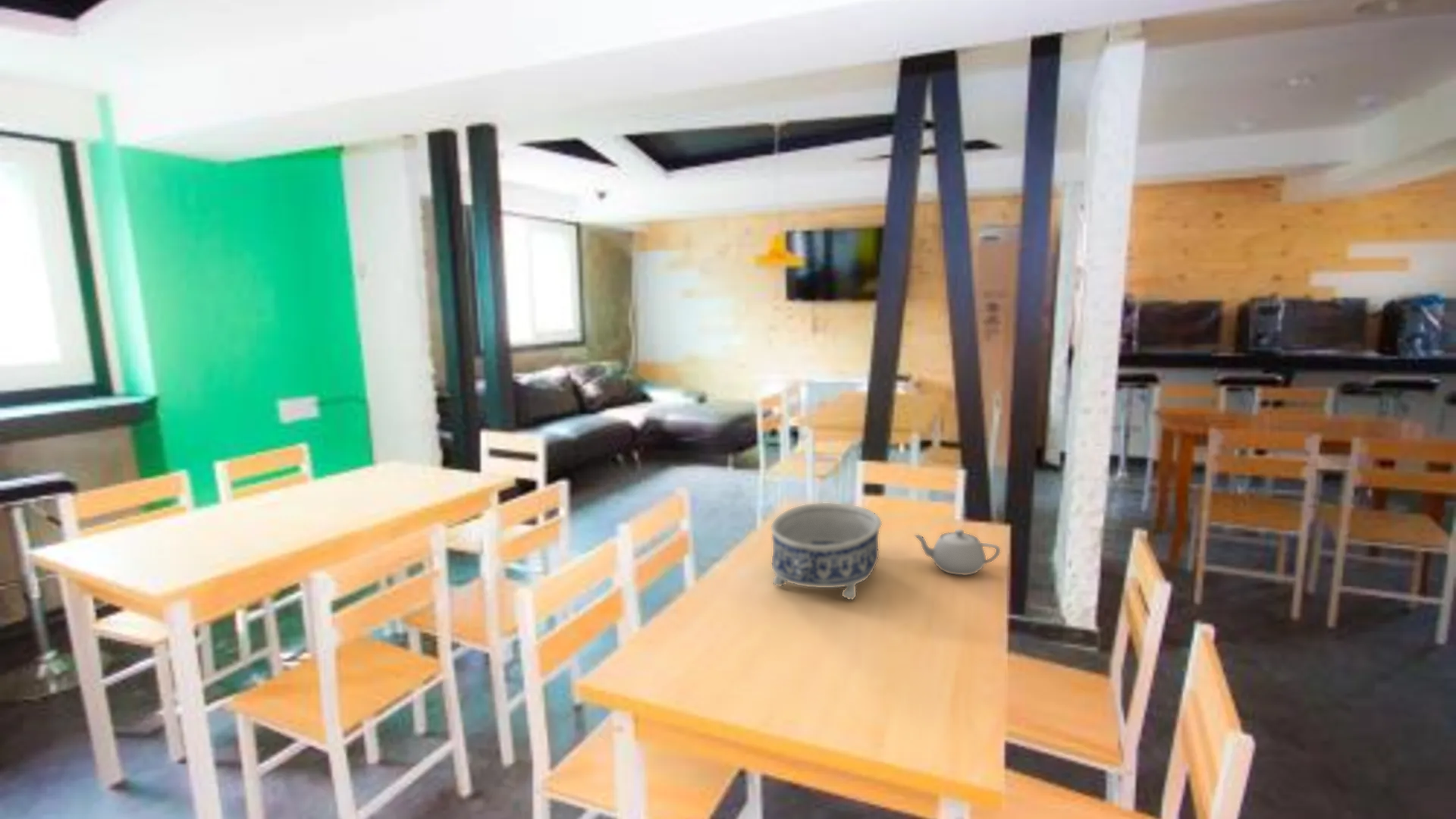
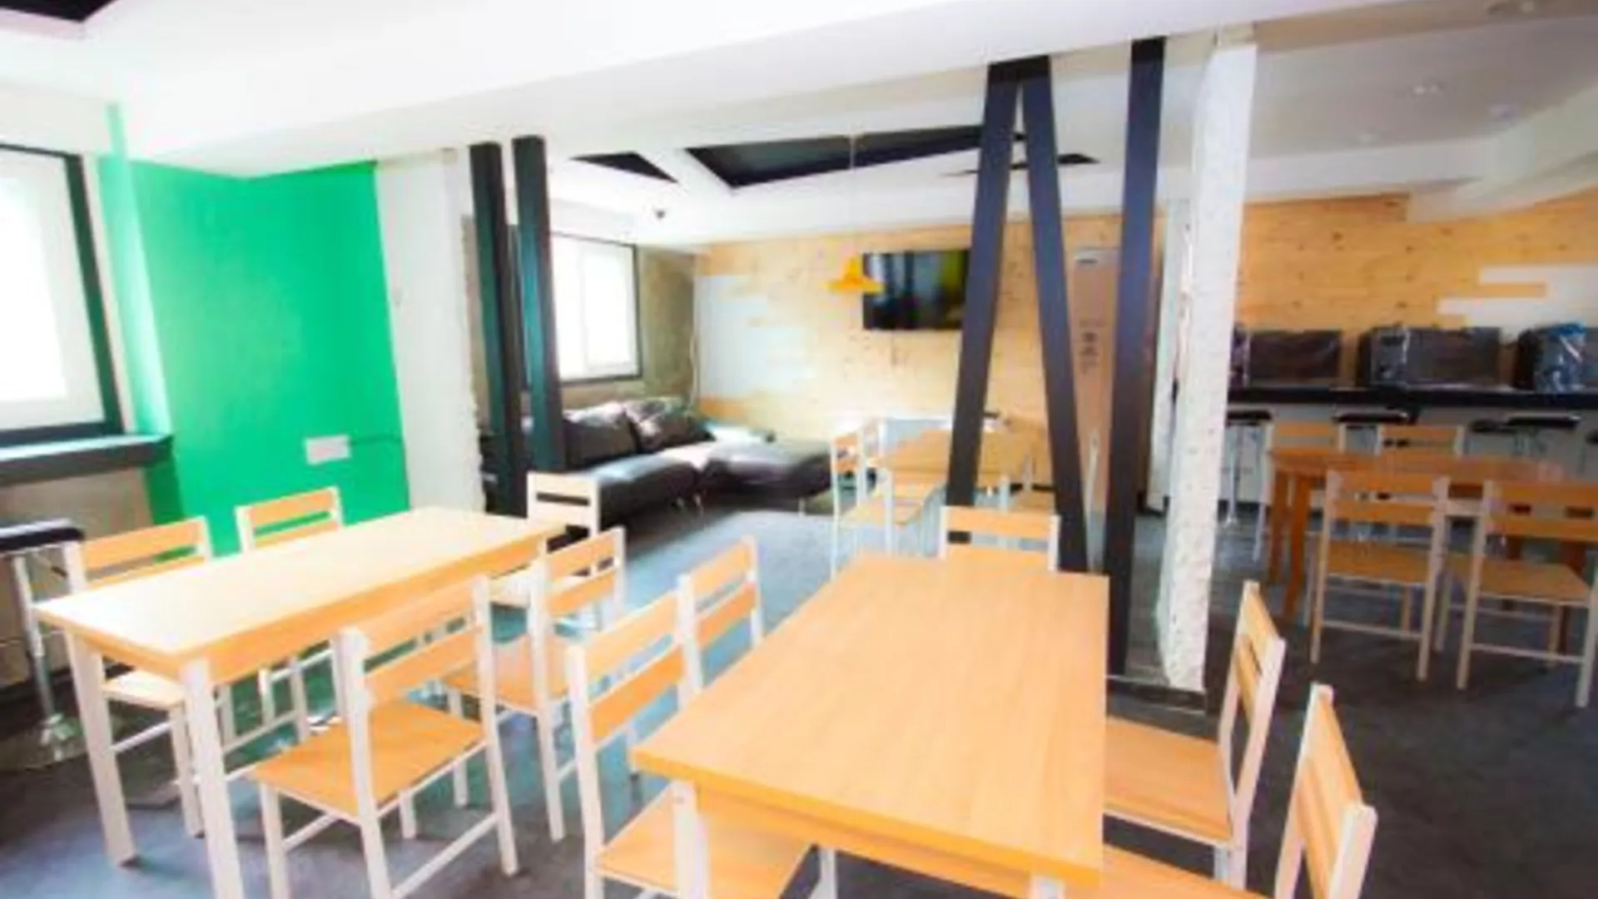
- teapot (956, 549)
- decorative bowl (827, 548)
